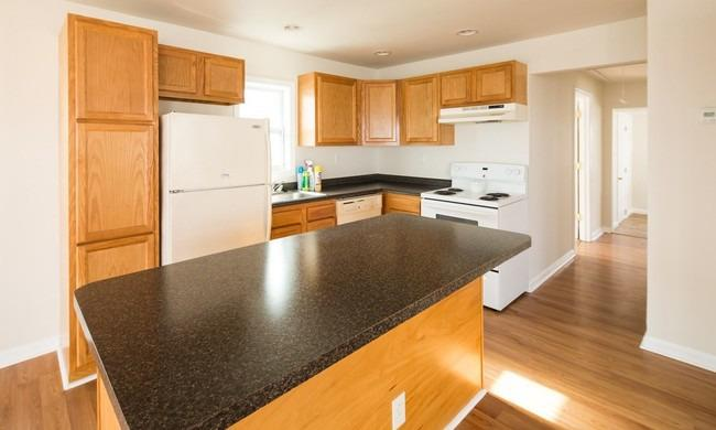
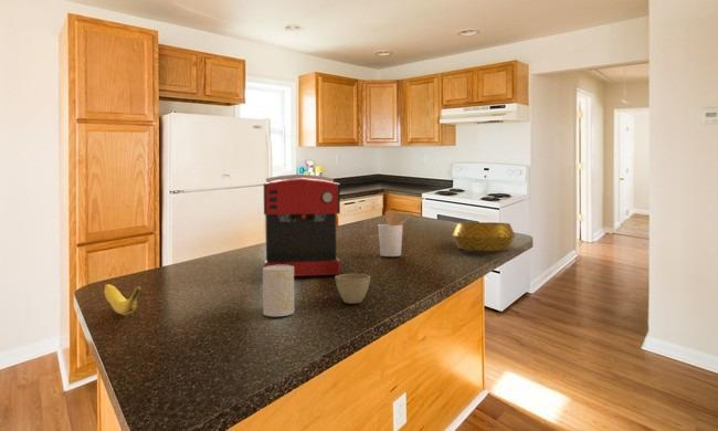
+ coffee maker (300, 221)
+ flower pot (352, 288)
+ utensil holder (397, 232)
+ cup (278, 290)
+ banana (122, 297)
+ decorative bowl (483, 235)
